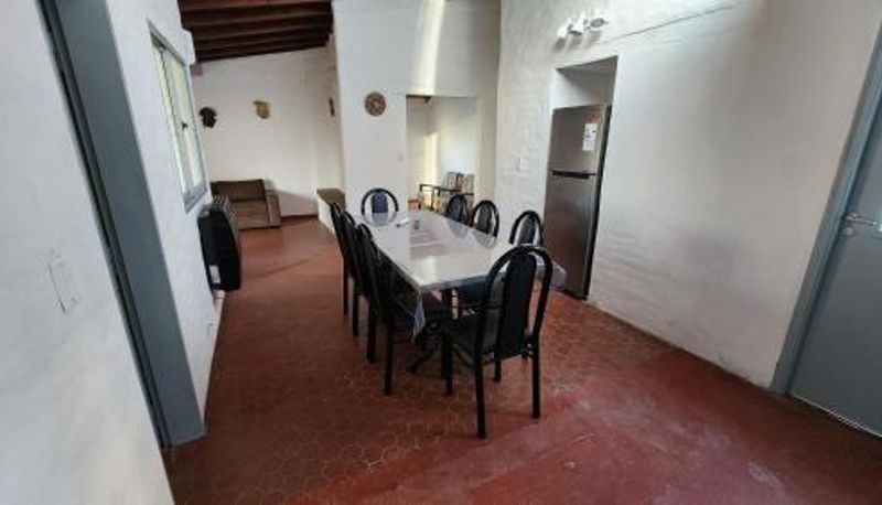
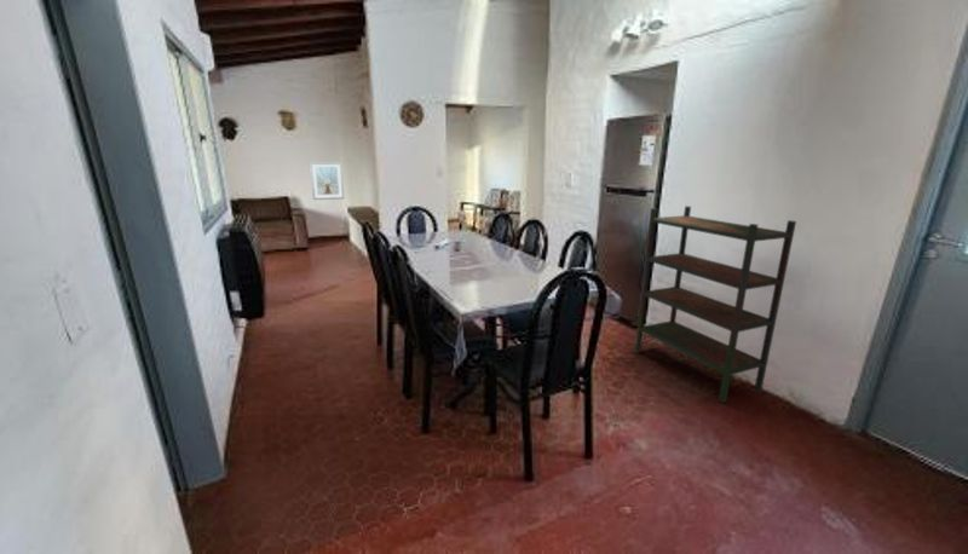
+ picture frame (327, 180)
+ bookshelf (703, 295)
